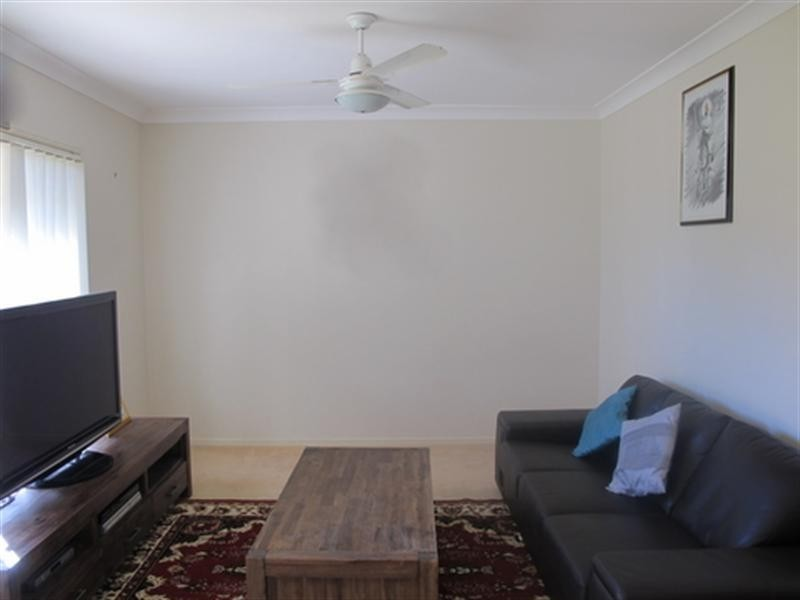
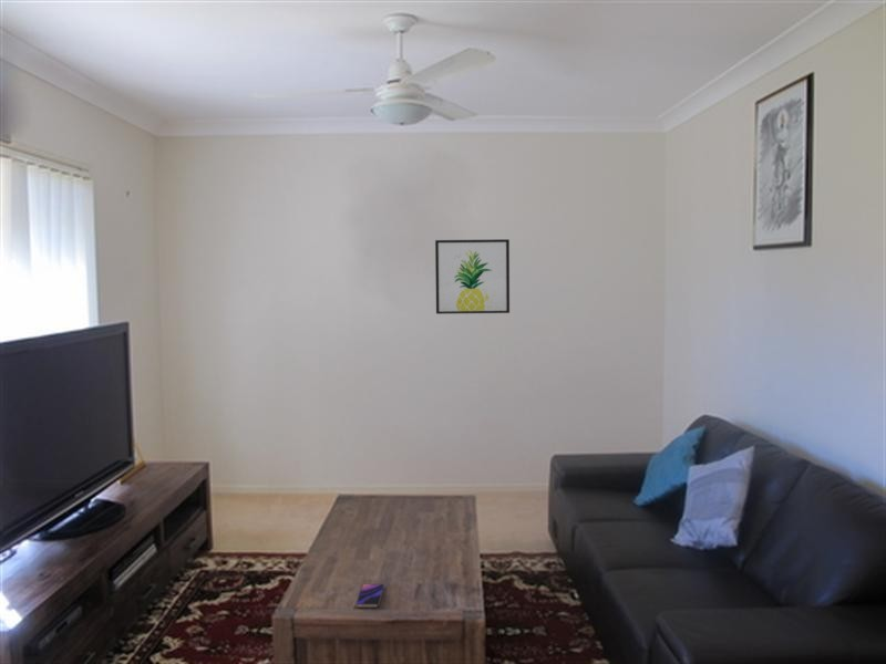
+ smartphone (370, 594)
+ wall art (472, 277)
